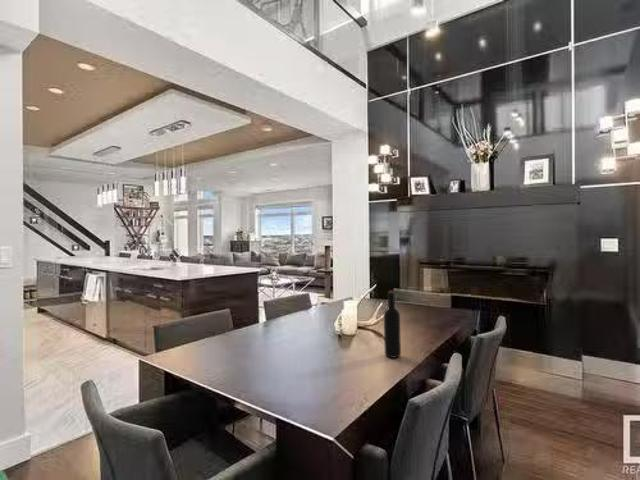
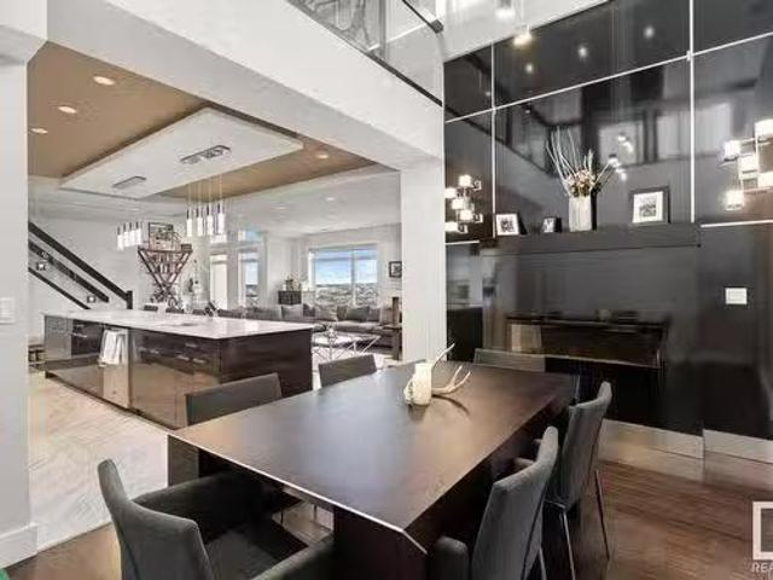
- wine bottle (392, 323)
